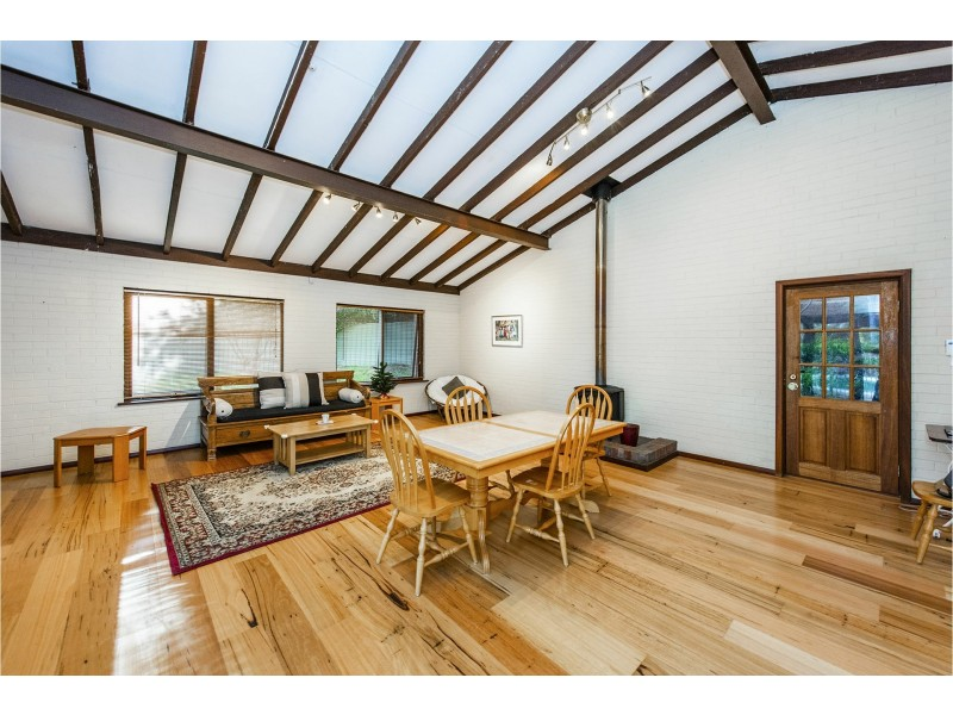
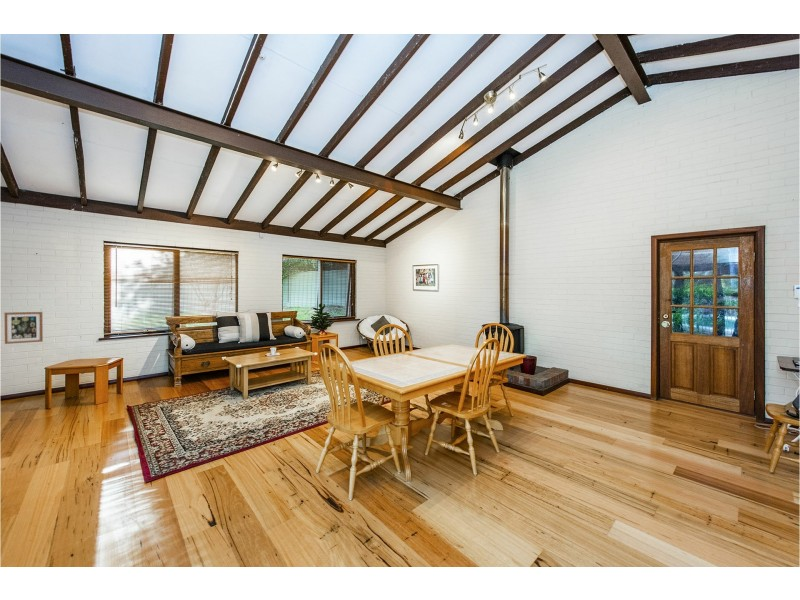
+ wall art (24, 327)
